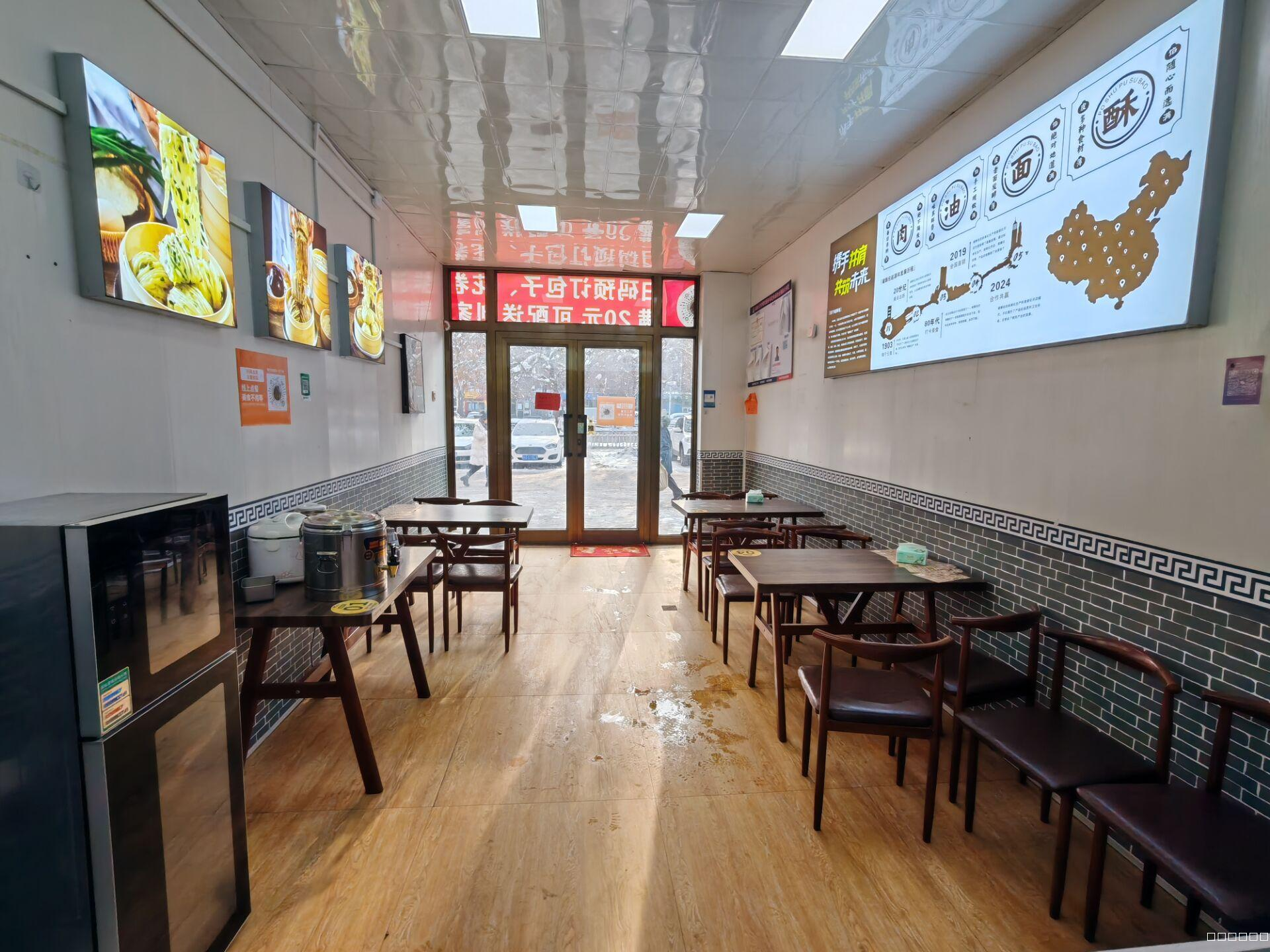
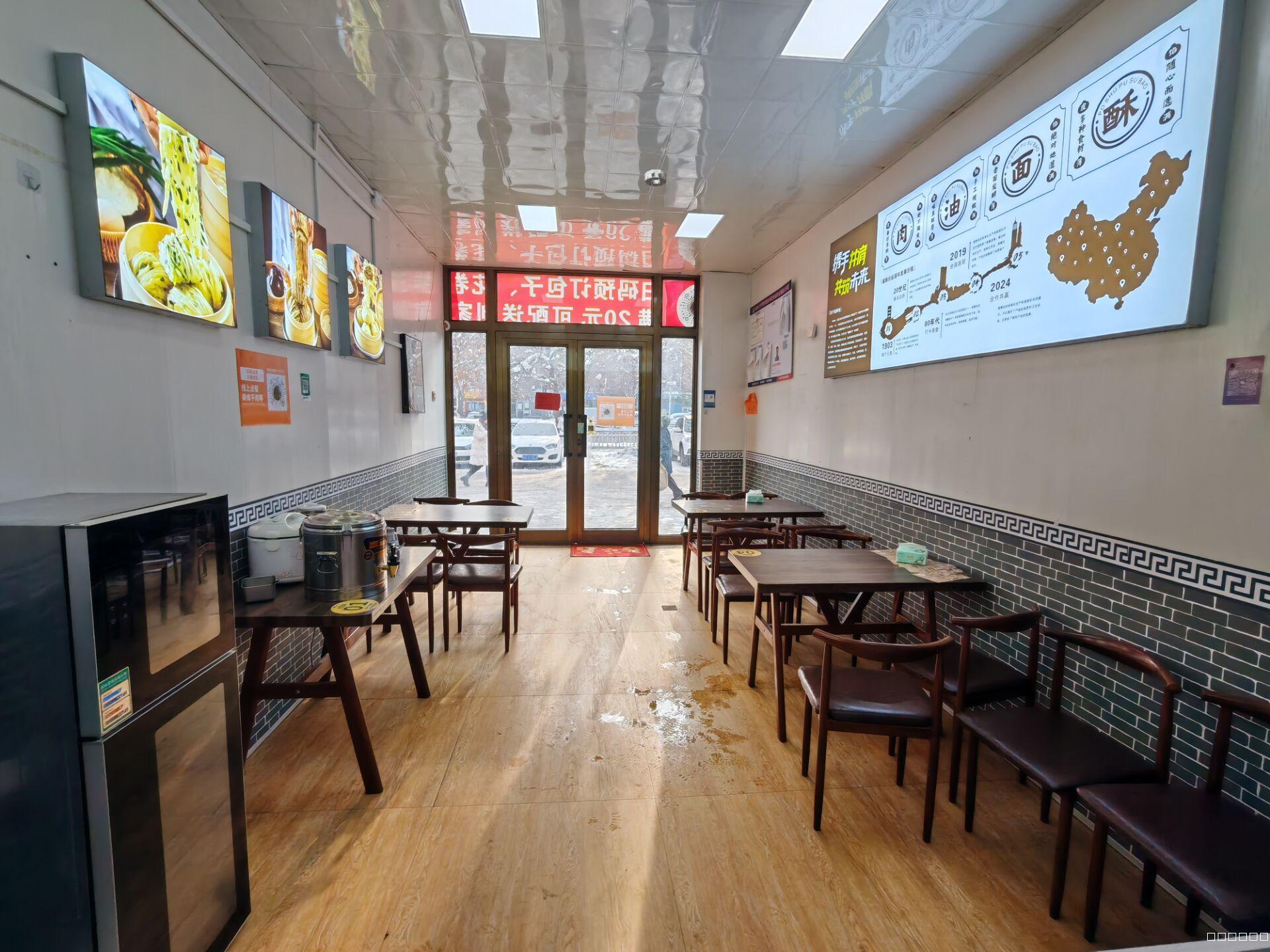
+ smoke detector (656, 177)
